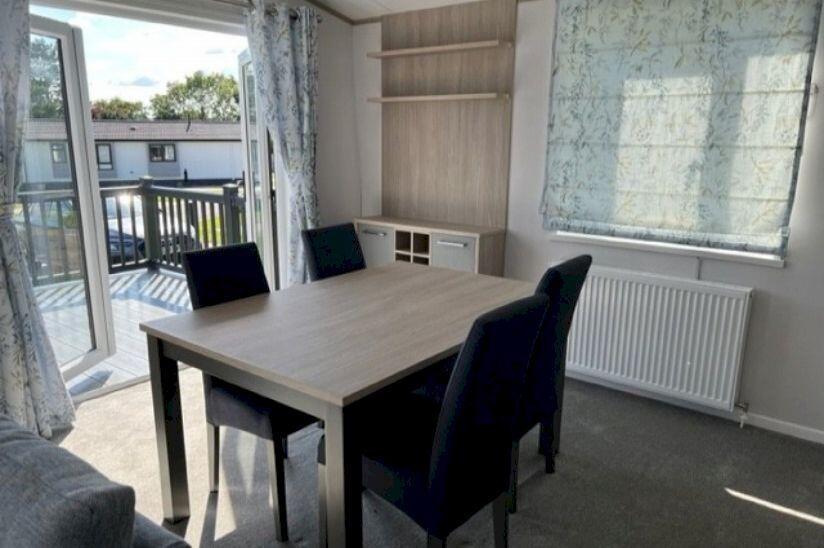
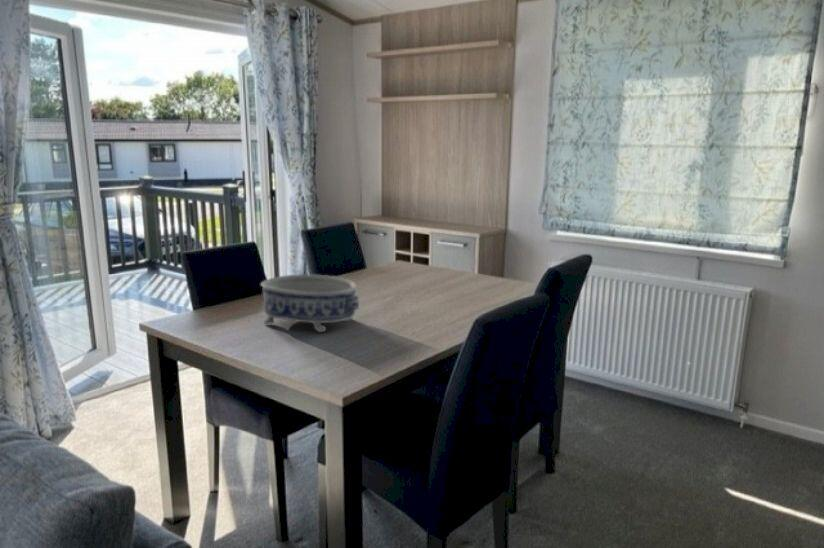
+ decorative bowl (308, 301)
